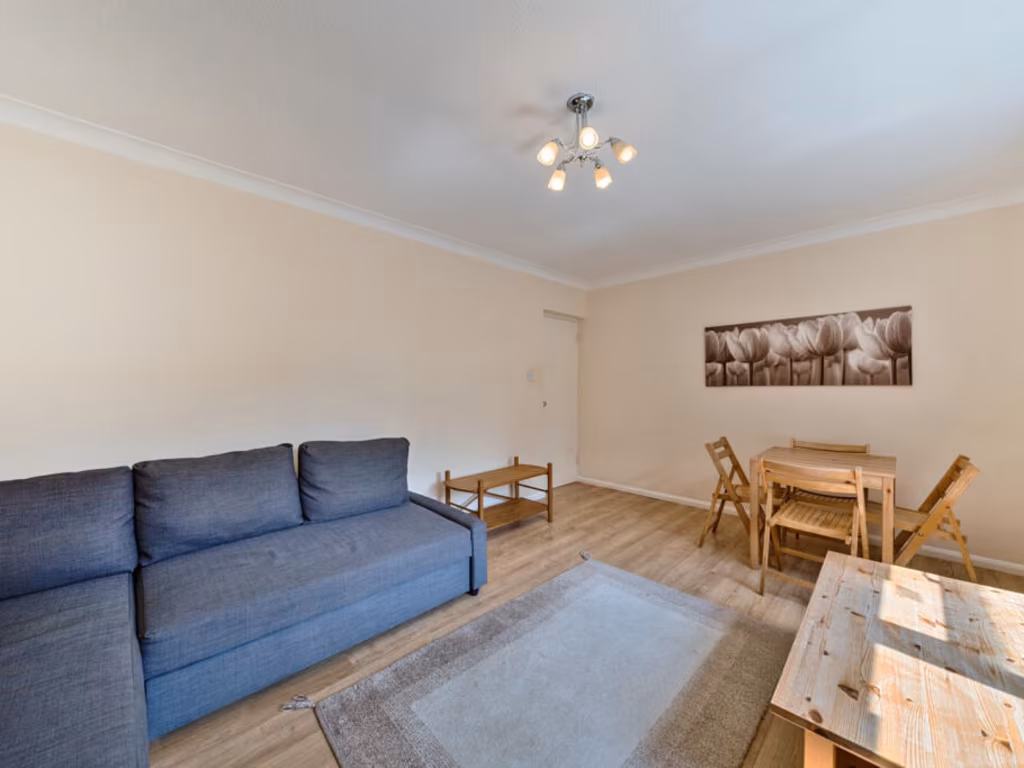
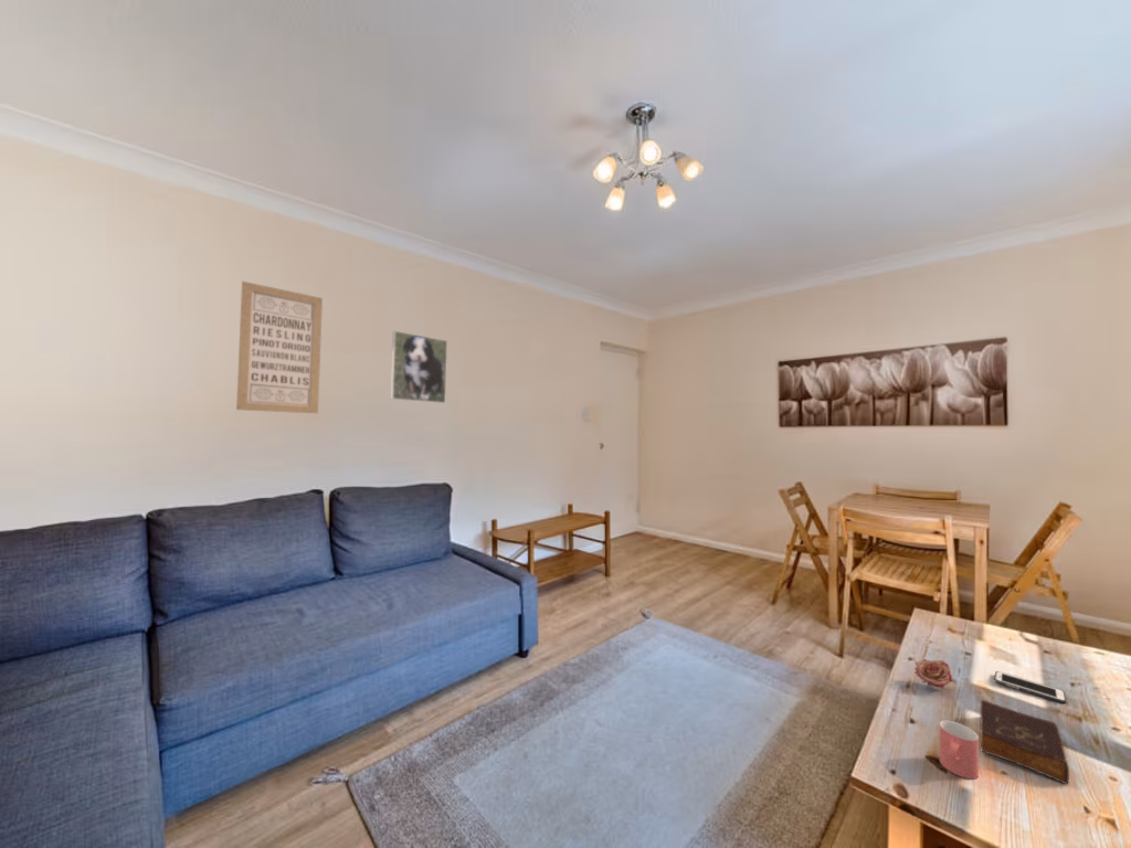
+ cell phone (1028, 686)
+ wall art (282, 350)
+ flower (933, 674)
+ cup (956, 751)
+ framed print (420, 368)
+ book (1019, 736)
